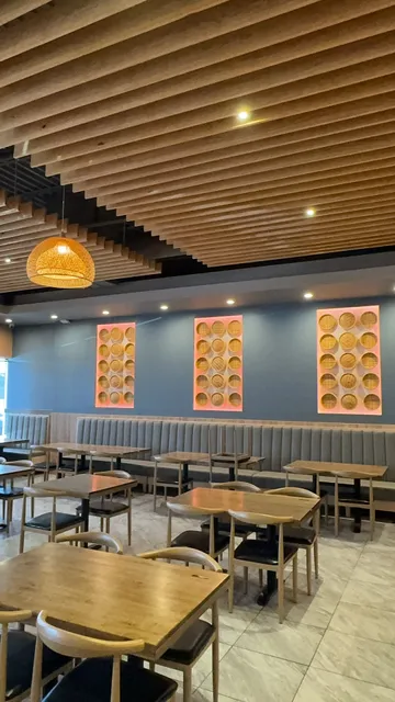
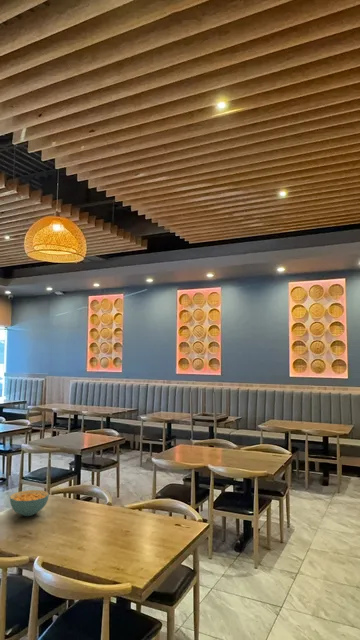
+ cereal bowl (28, 504)
